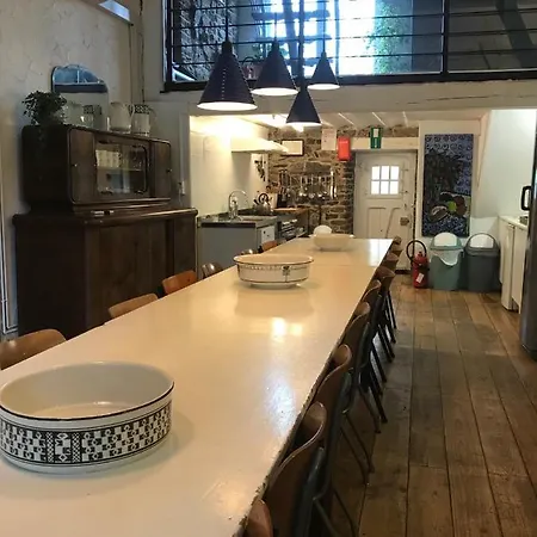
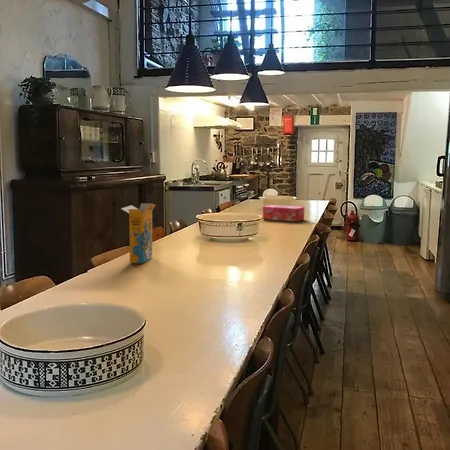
+ cereal box (139, 232)
+ tissue box (283, 212)
